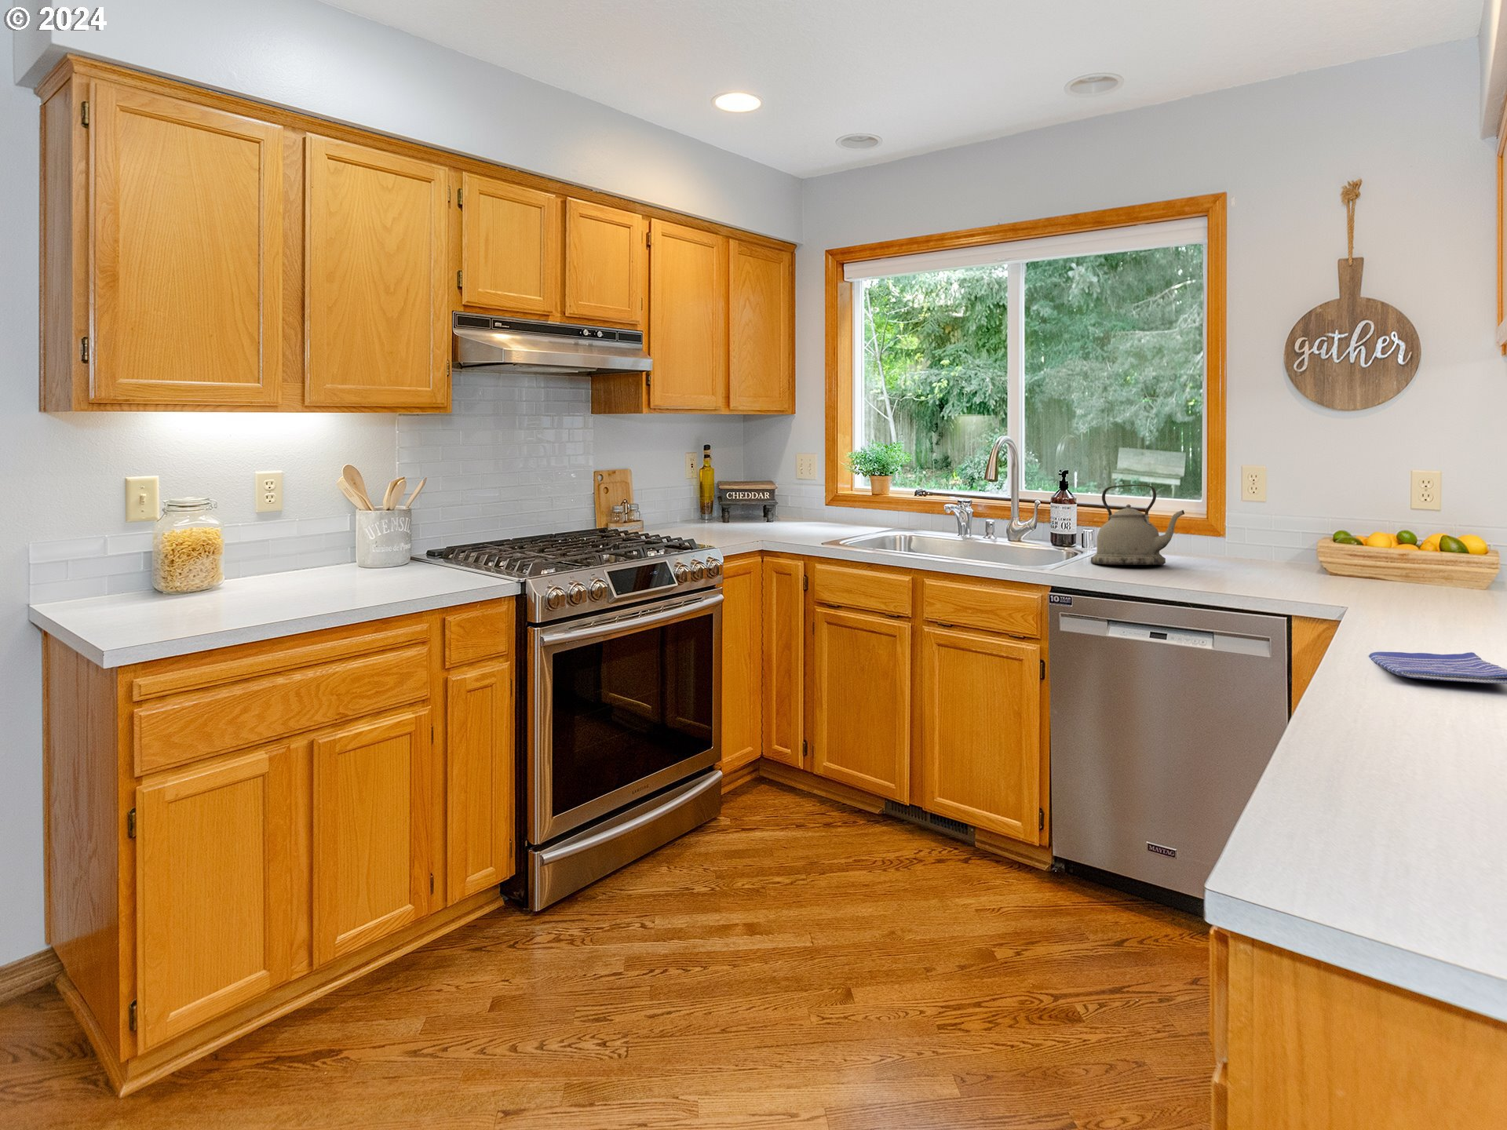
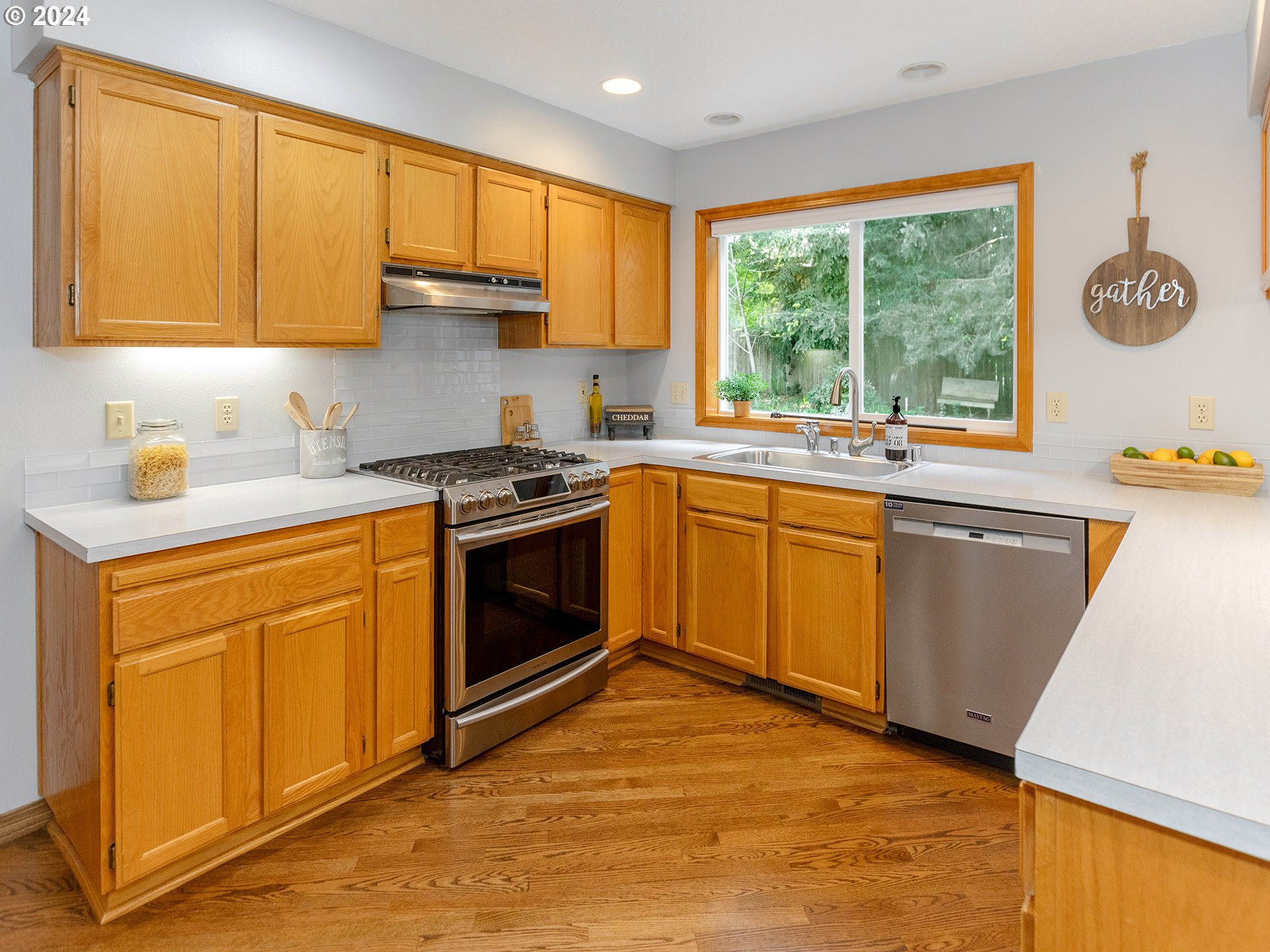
- kettle (1133, 525)
- dish towel (1439, 665)
